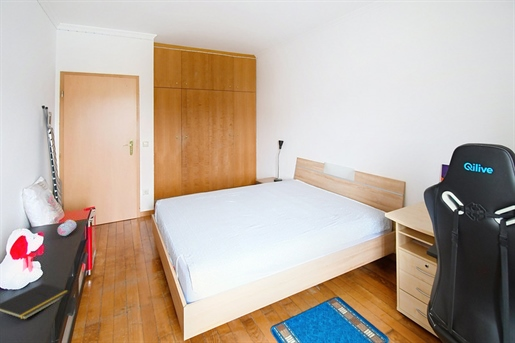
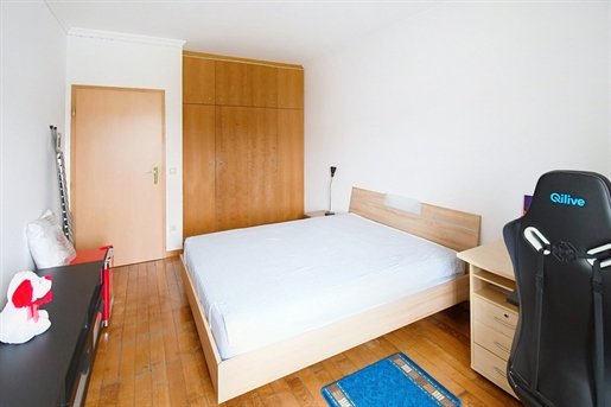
- pencil case (67, 227)
- notepad (34, 299)
